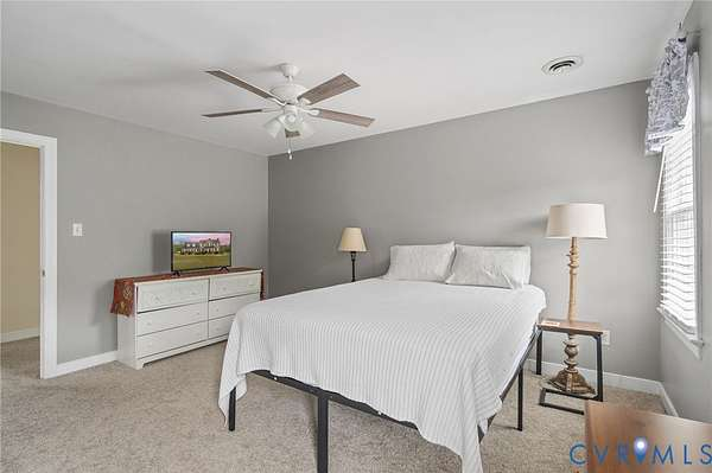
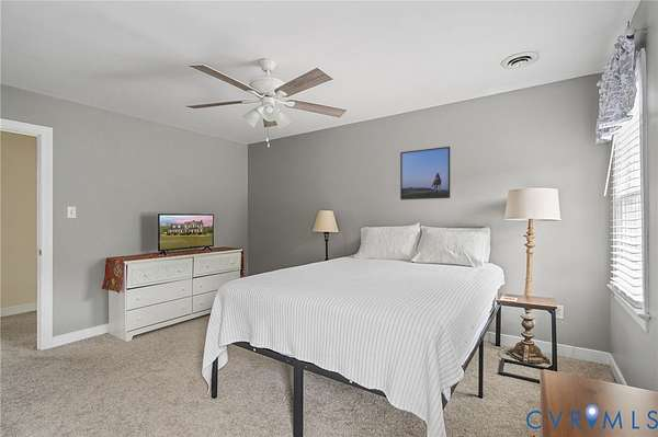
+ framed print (423, 174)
